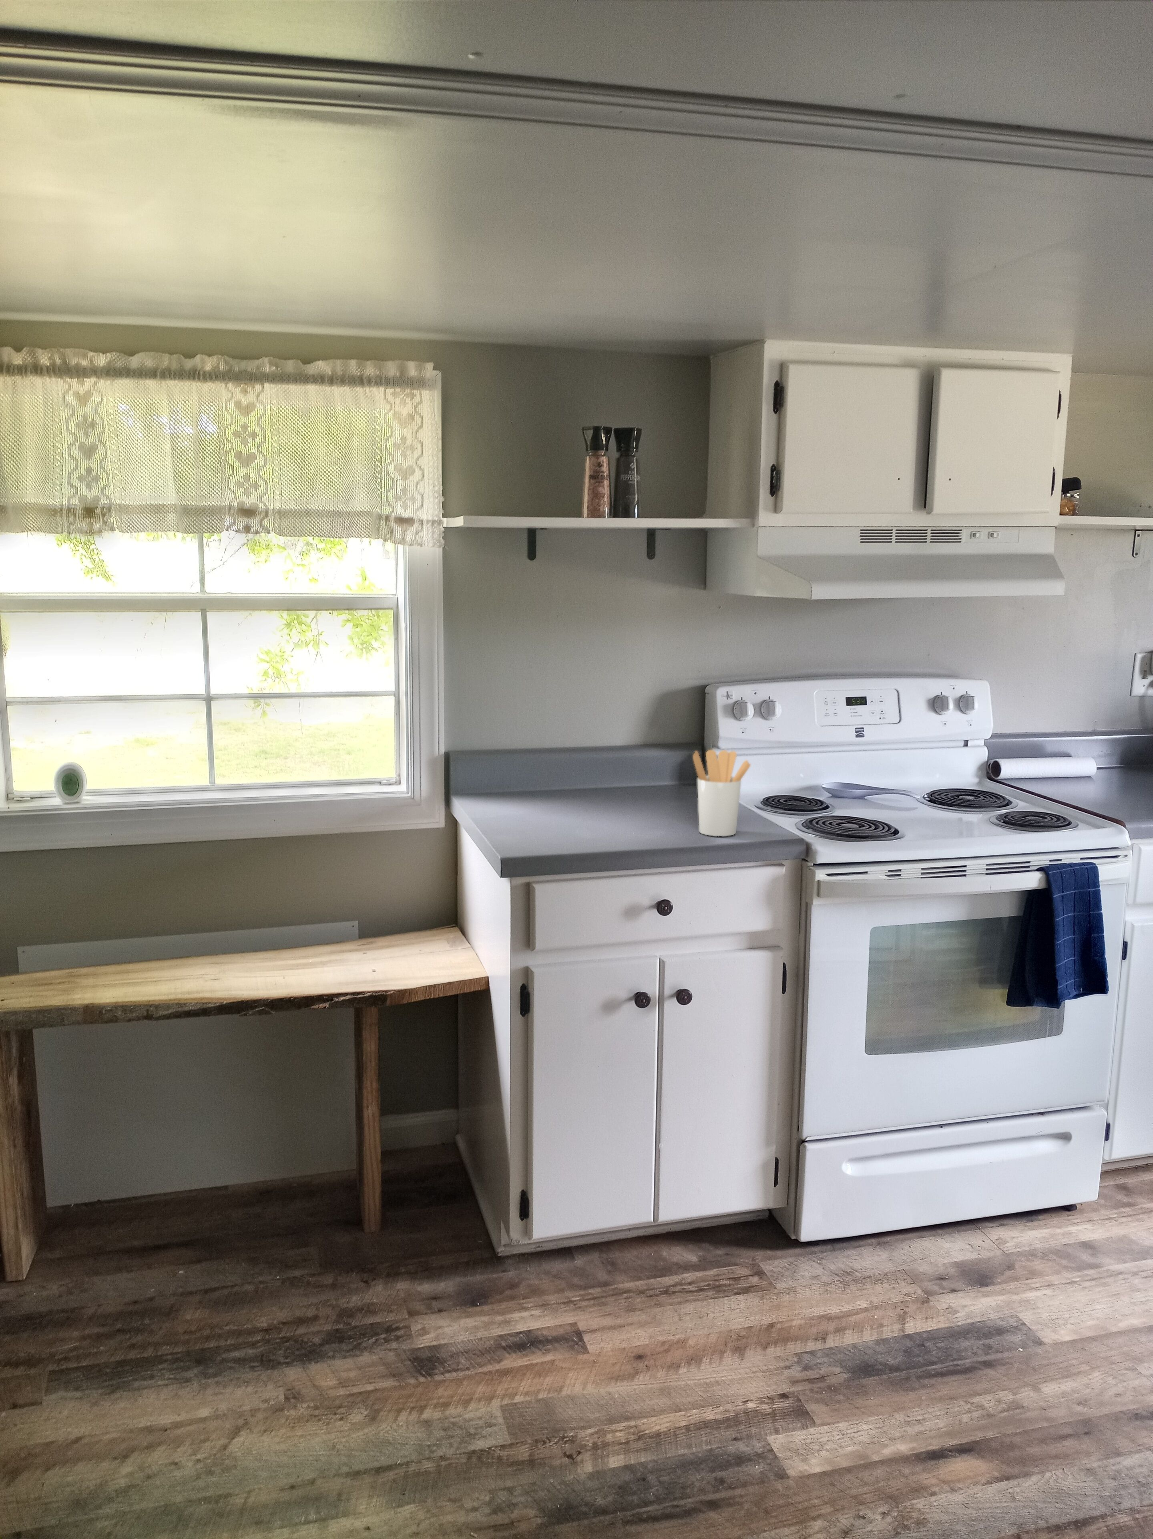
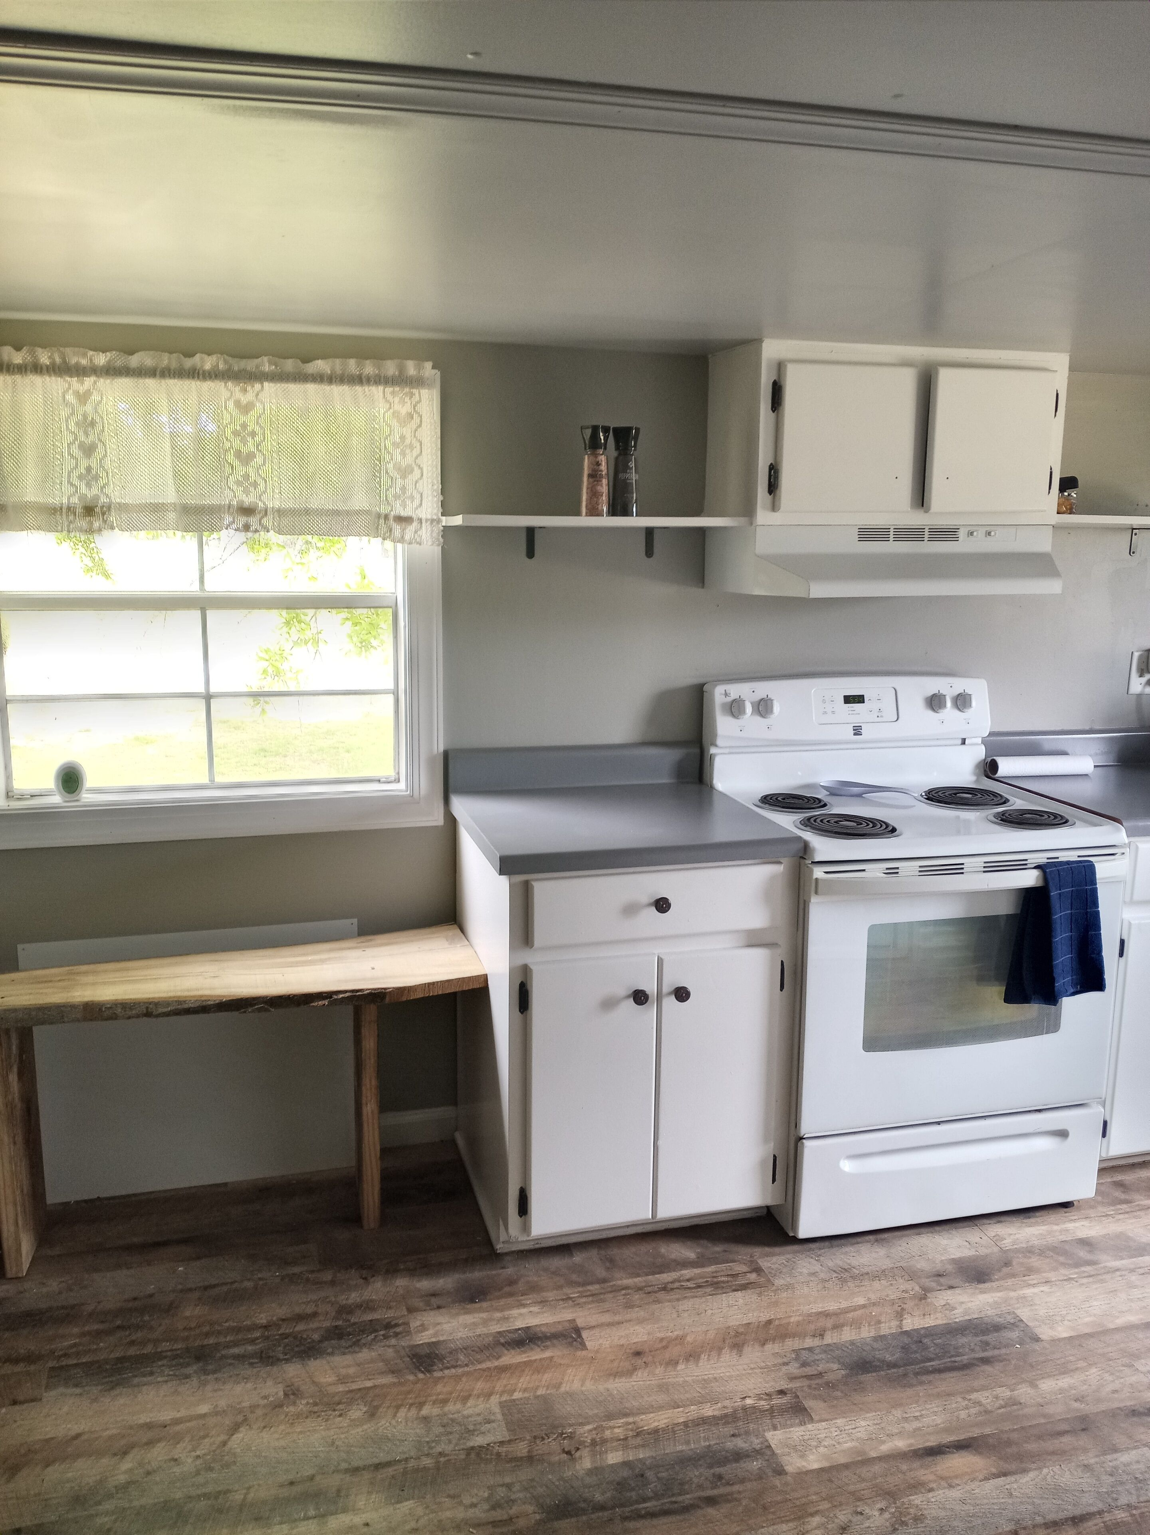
- utensil holder (718, 790)
